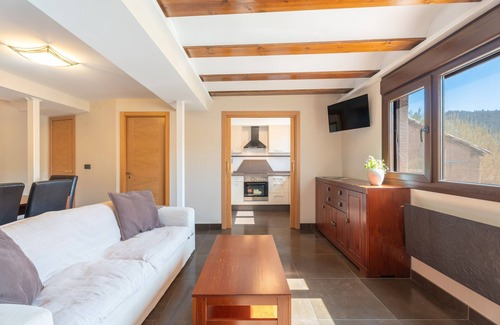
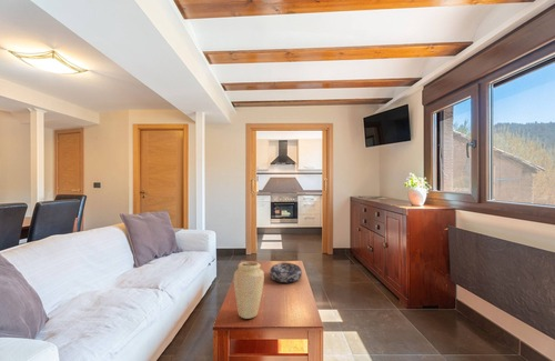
+ vase (249, 288)
+ decorative bowl (285, 272)
